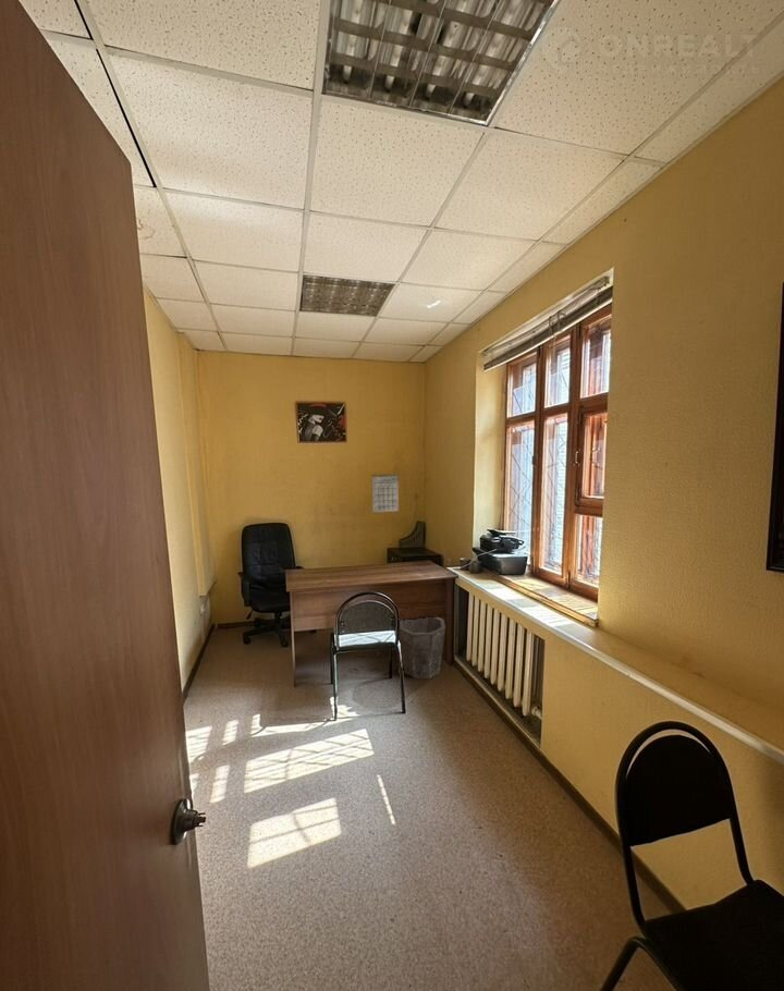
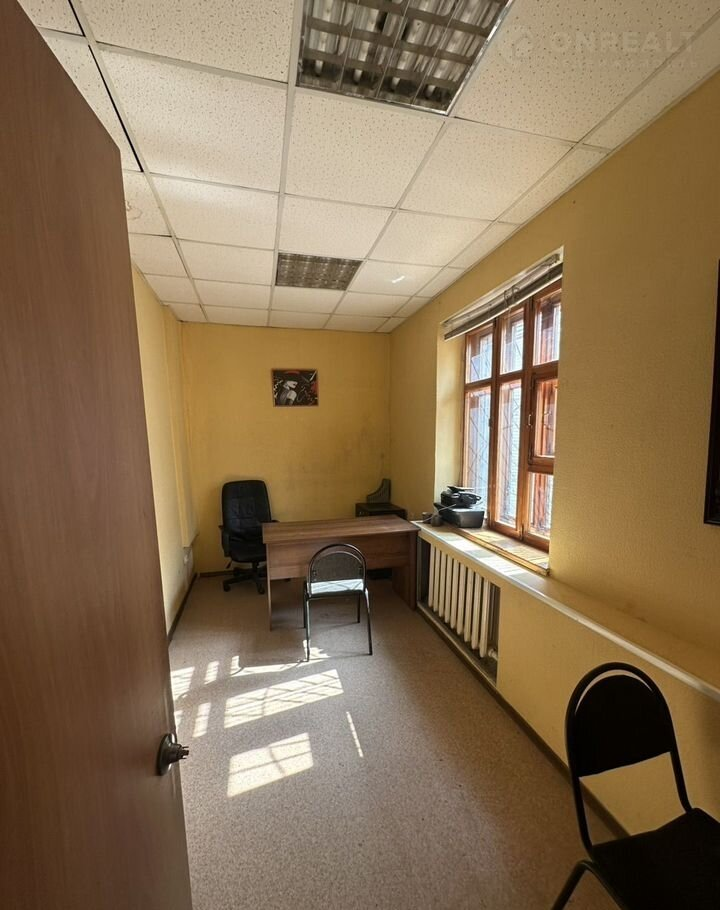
- calendar (385, 488)
- waste bin (421, 646)
